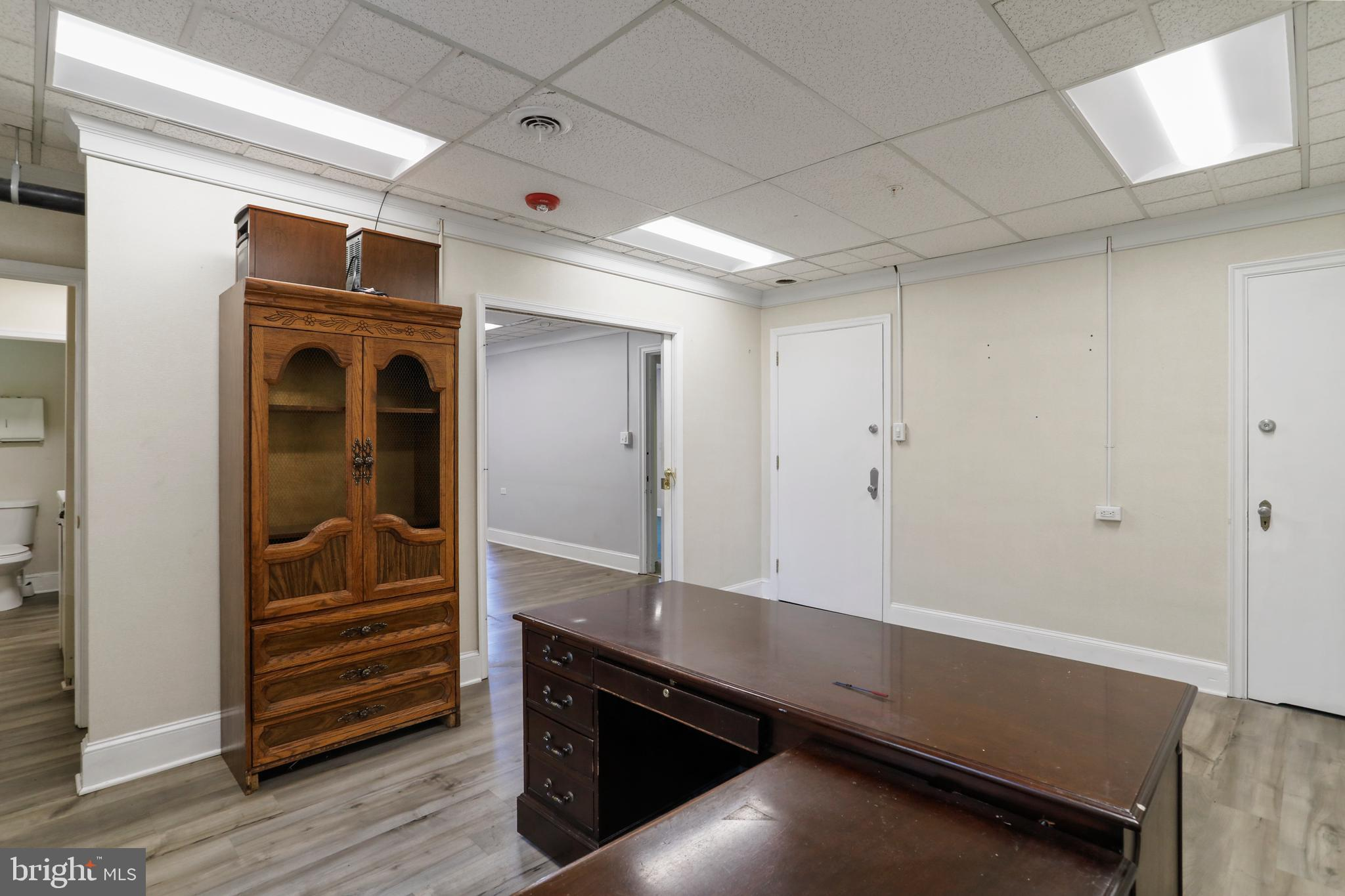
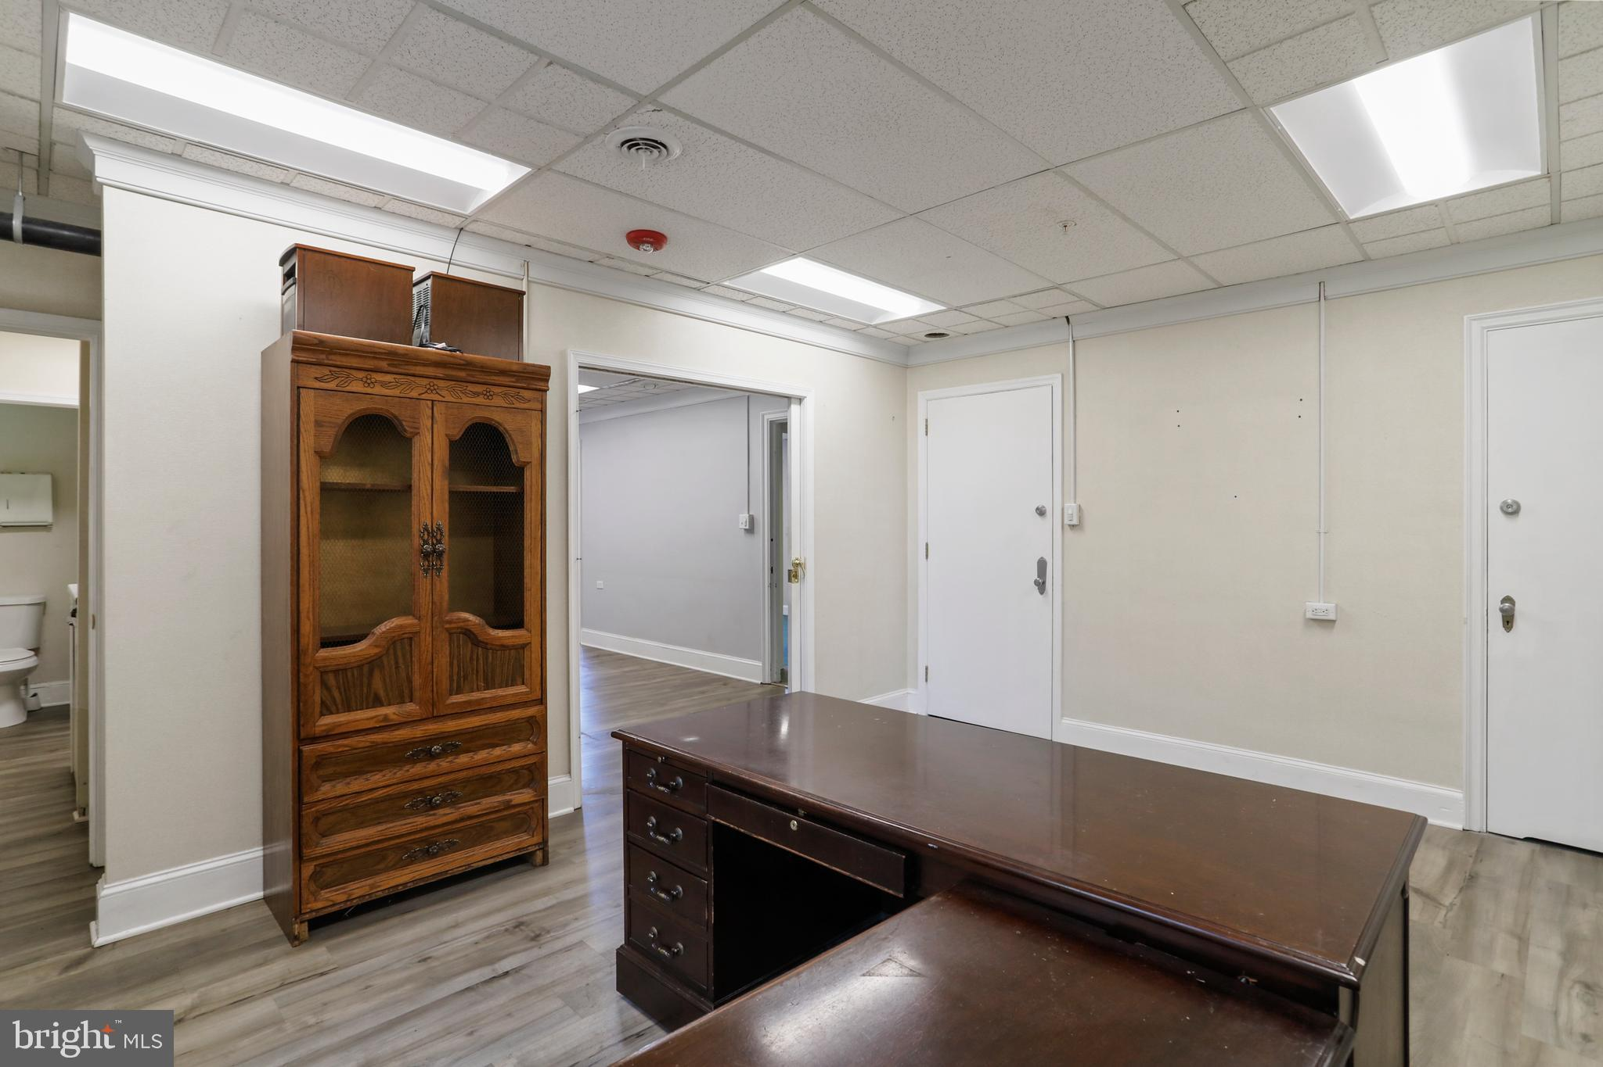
- pen (859, 688)
